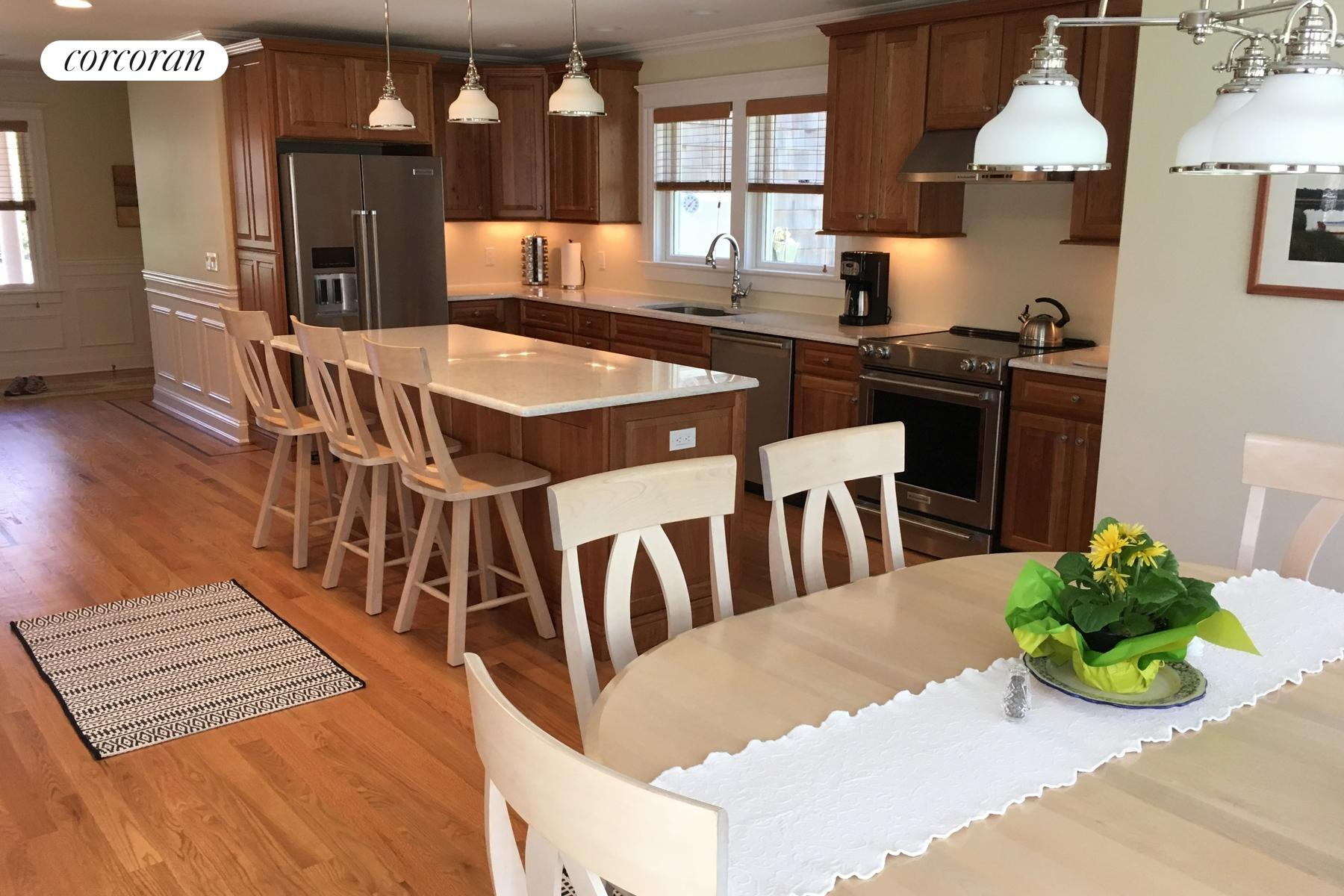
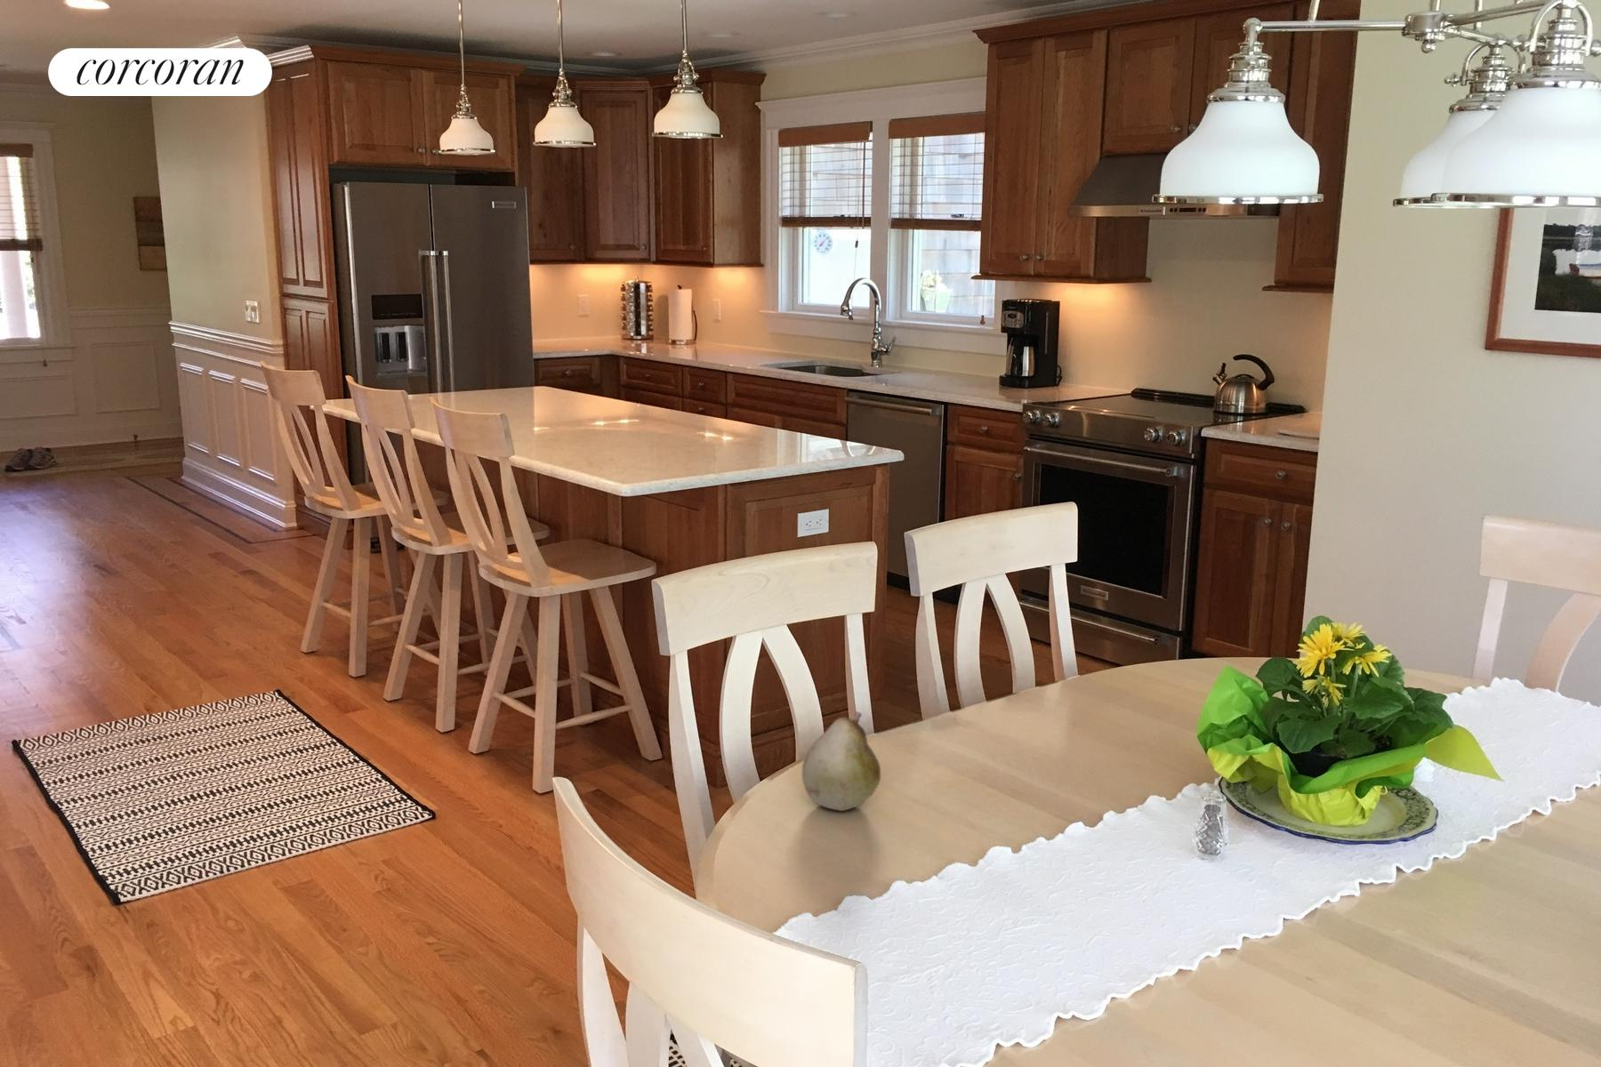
+ fruit (840, 760)
